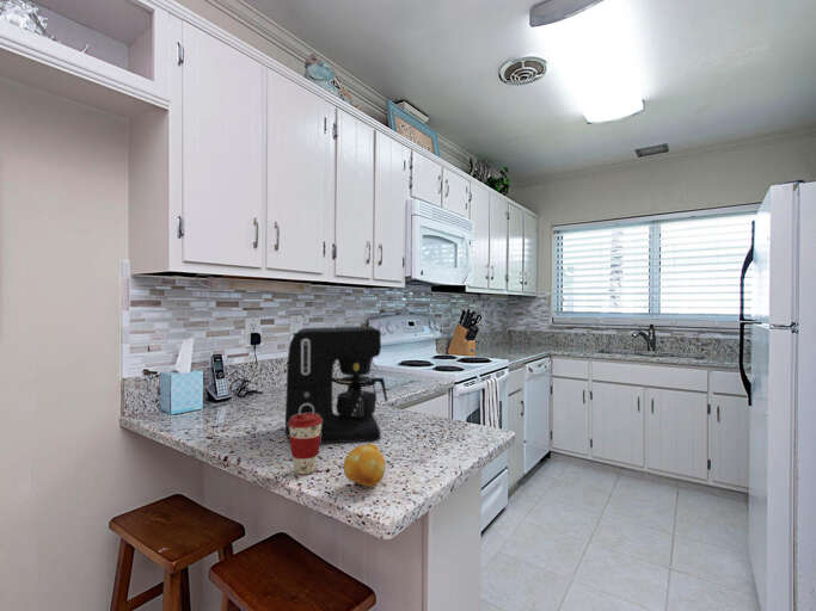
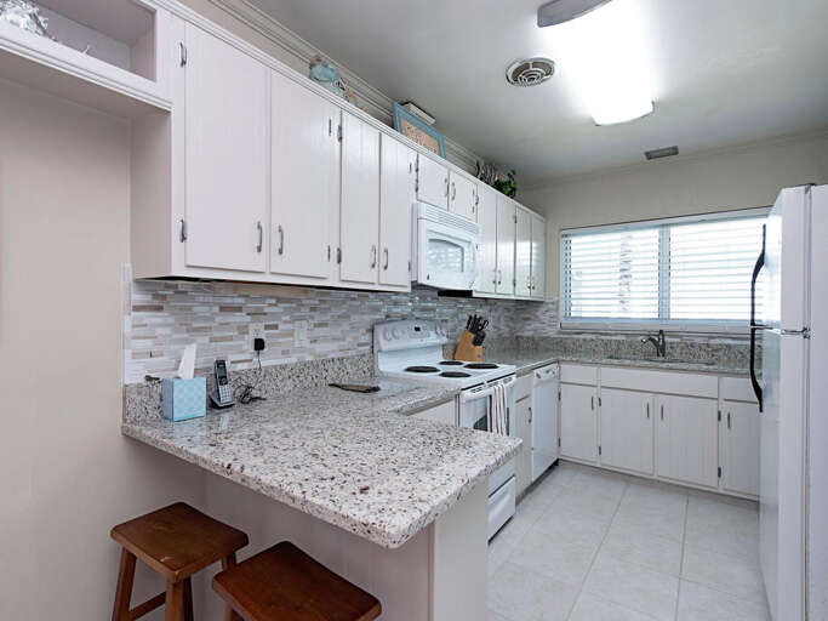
- coffee maker (342, 379)
- fruit (364, 465)
- coffee cup (305, 443)
